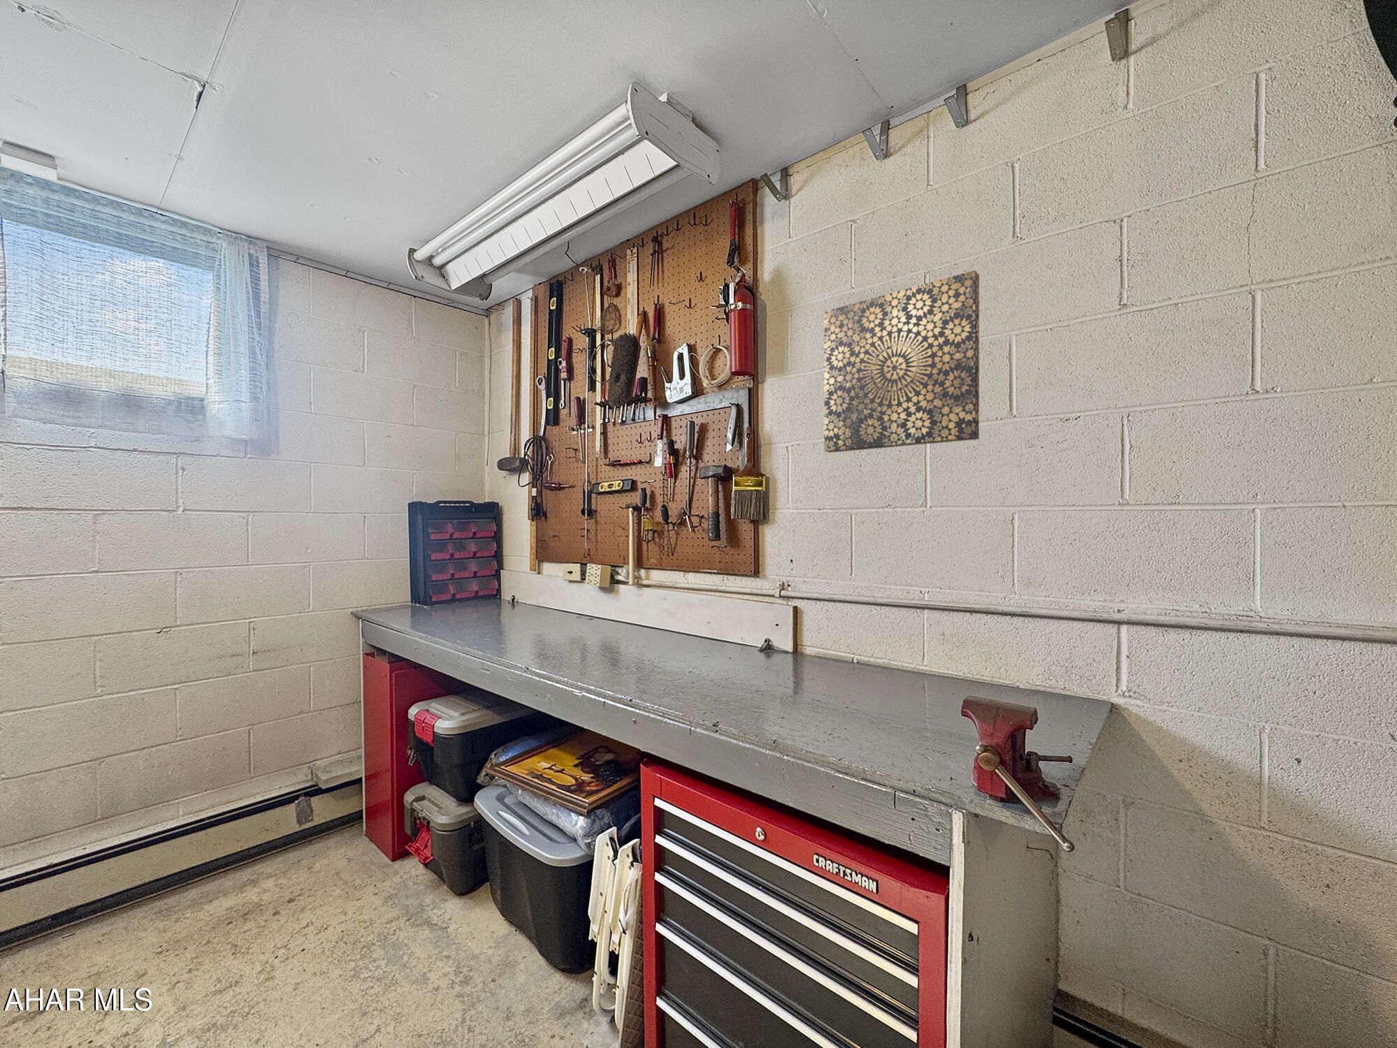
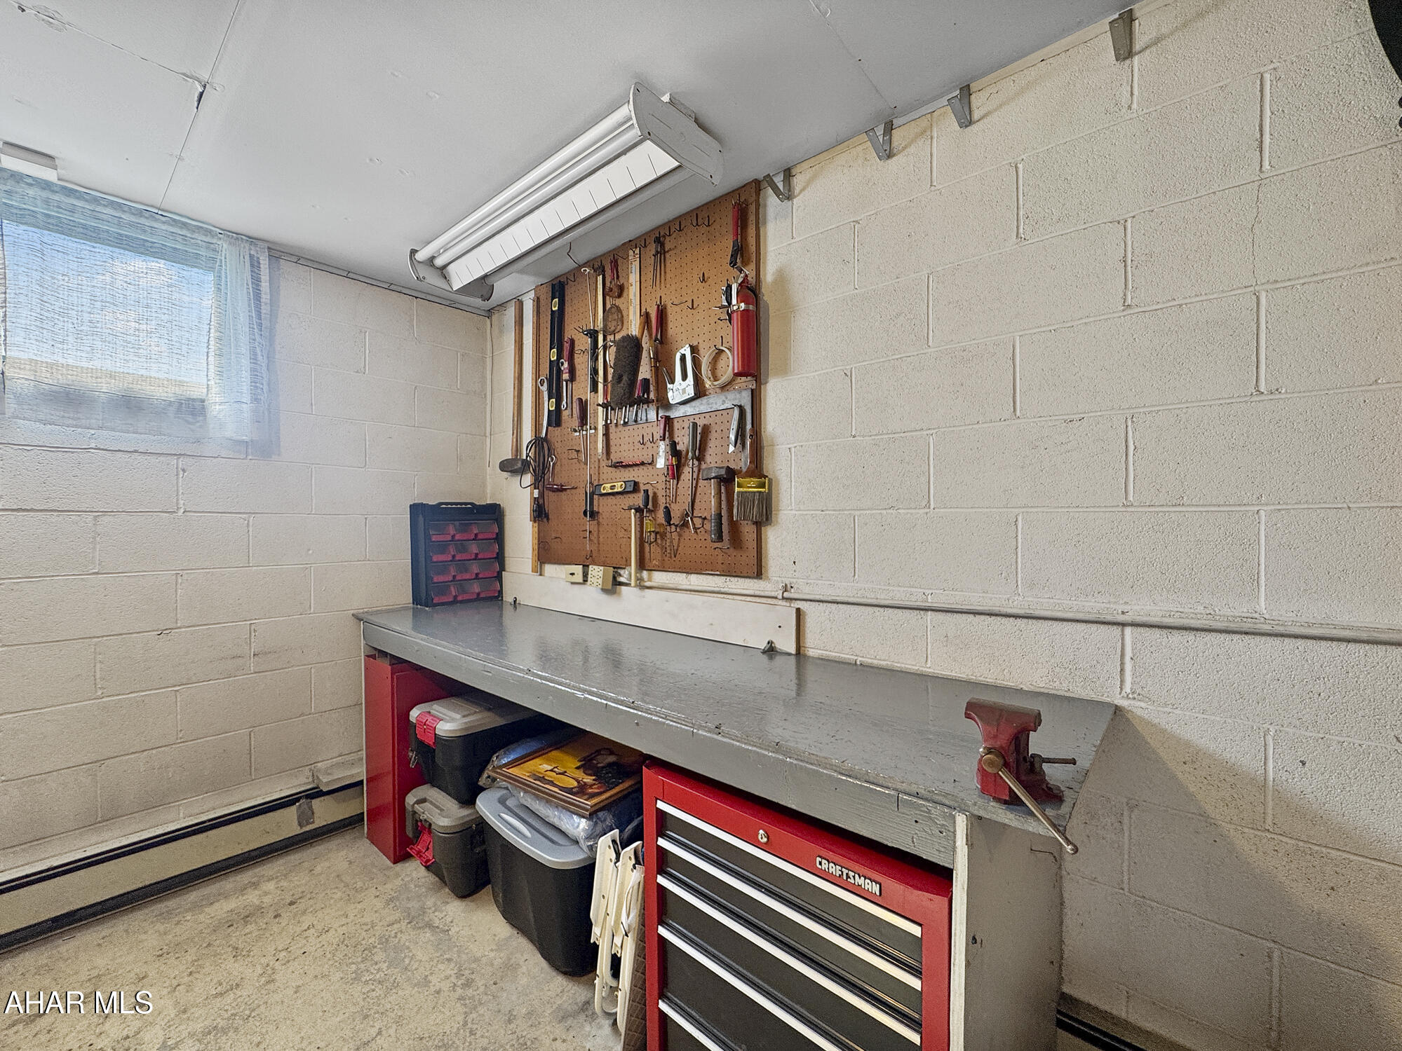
- wall art (895, 370)
